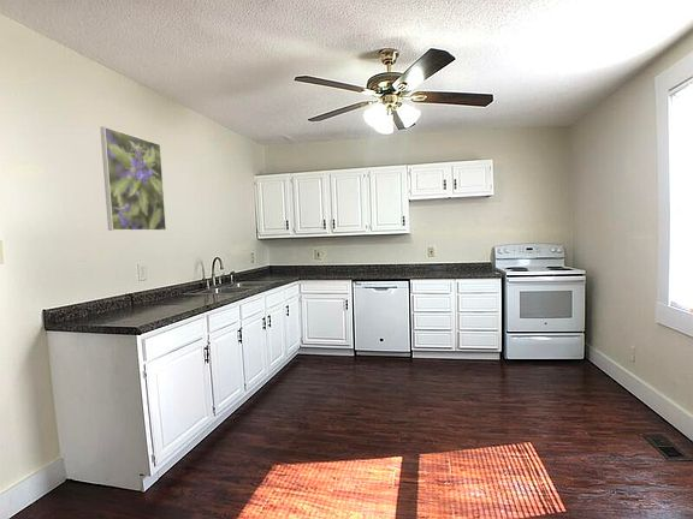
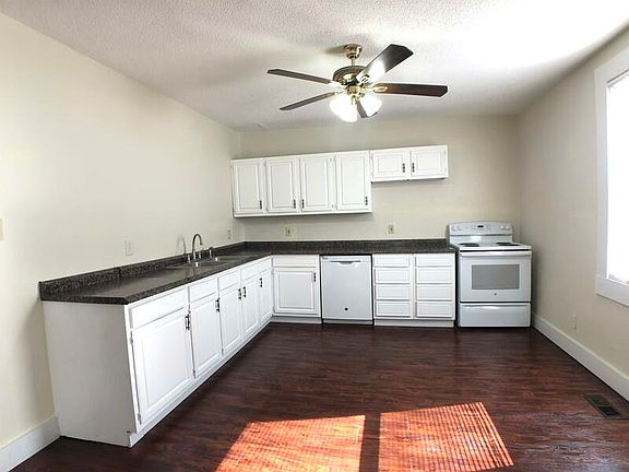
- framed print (136, 184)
